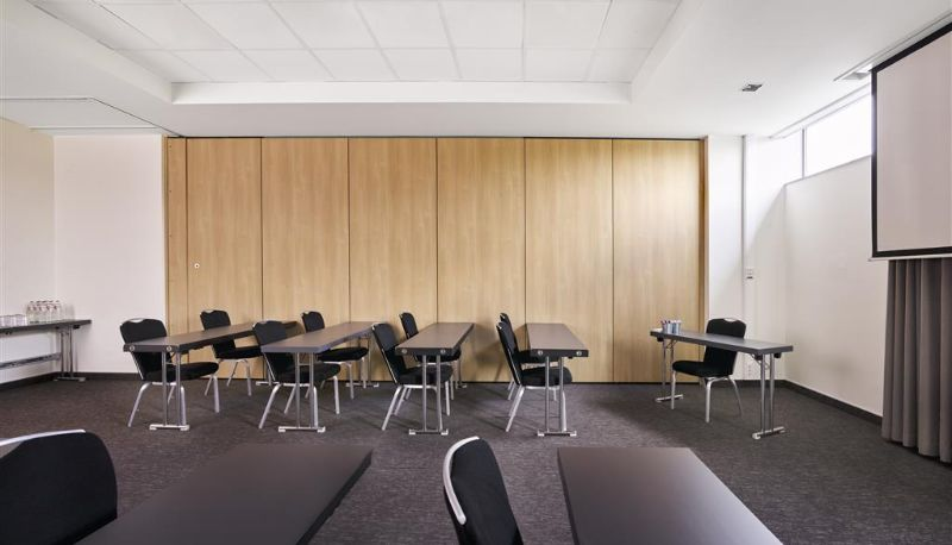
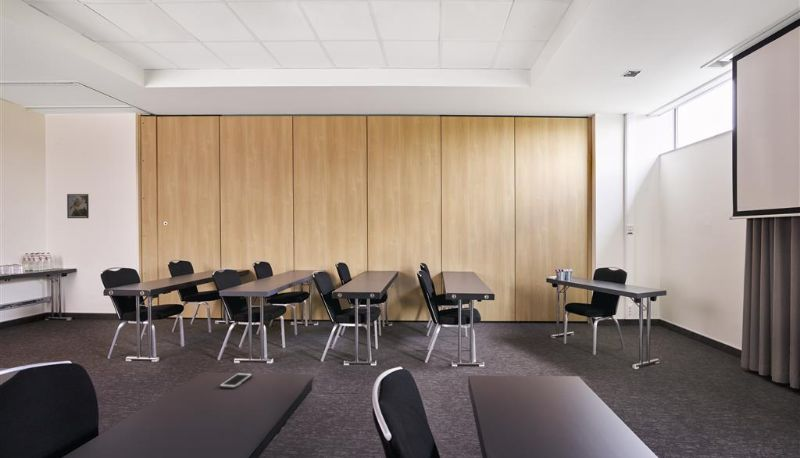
+ cell phone (236, 380)
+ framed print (77, 206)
